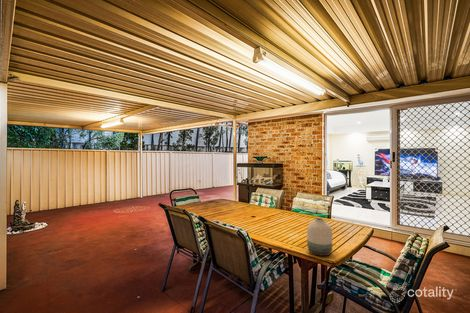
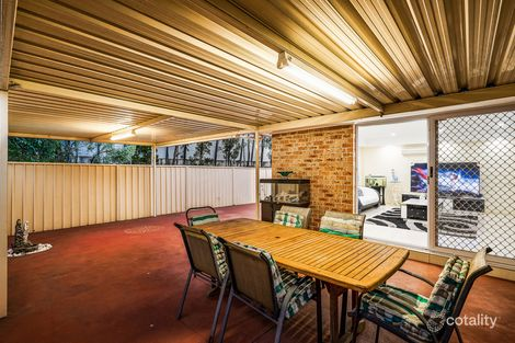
- vase (319, 235)
